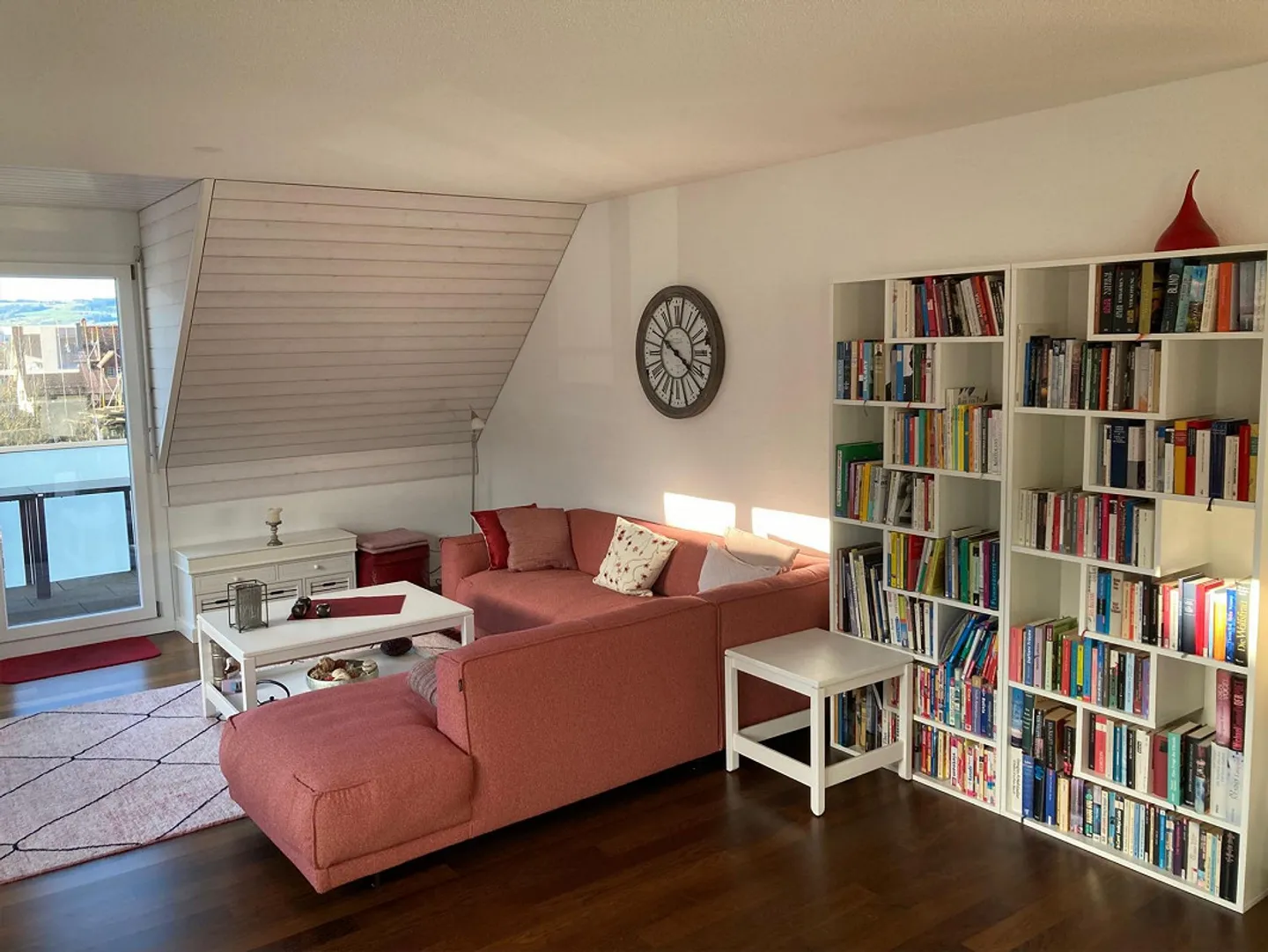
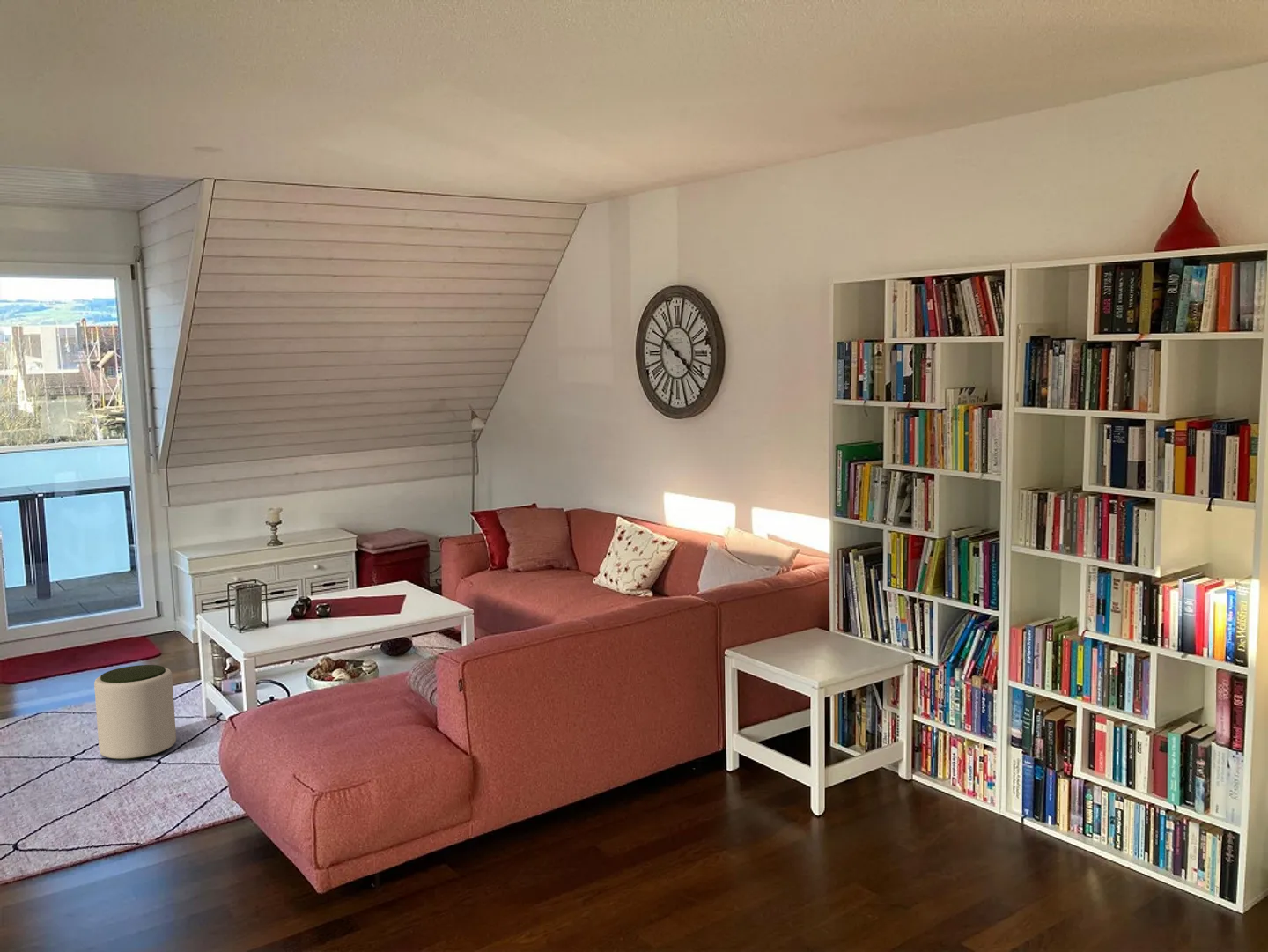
+ plant pot (136, 711)
